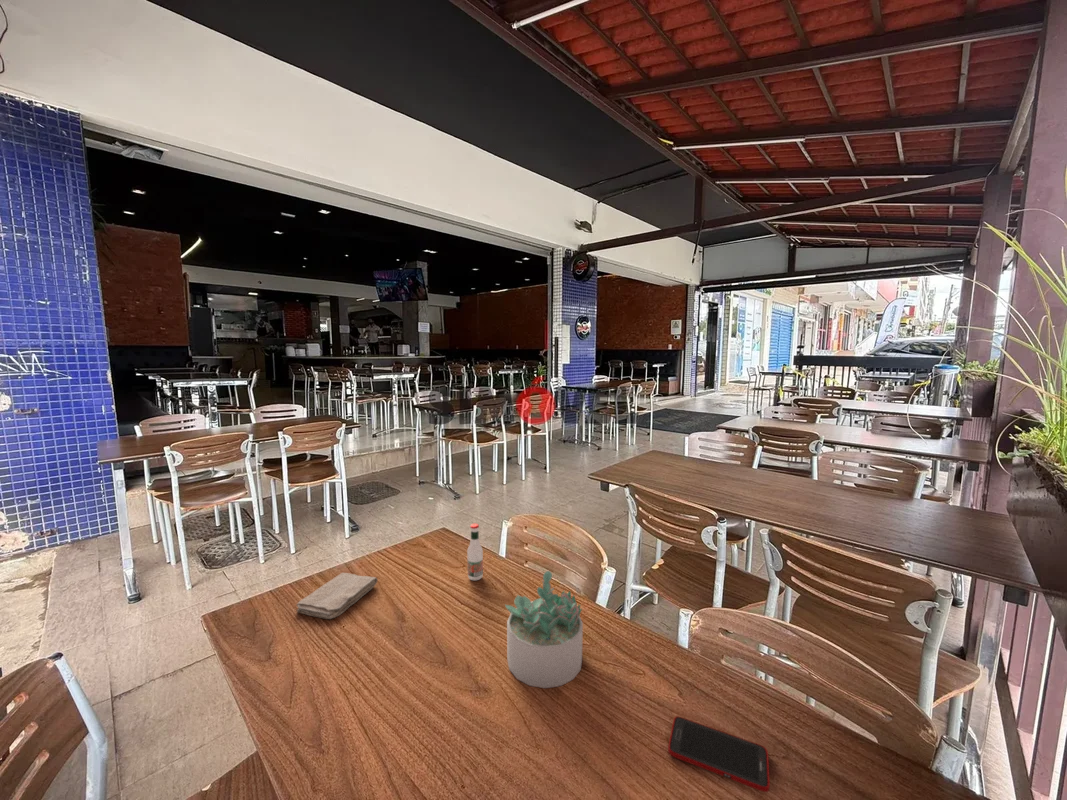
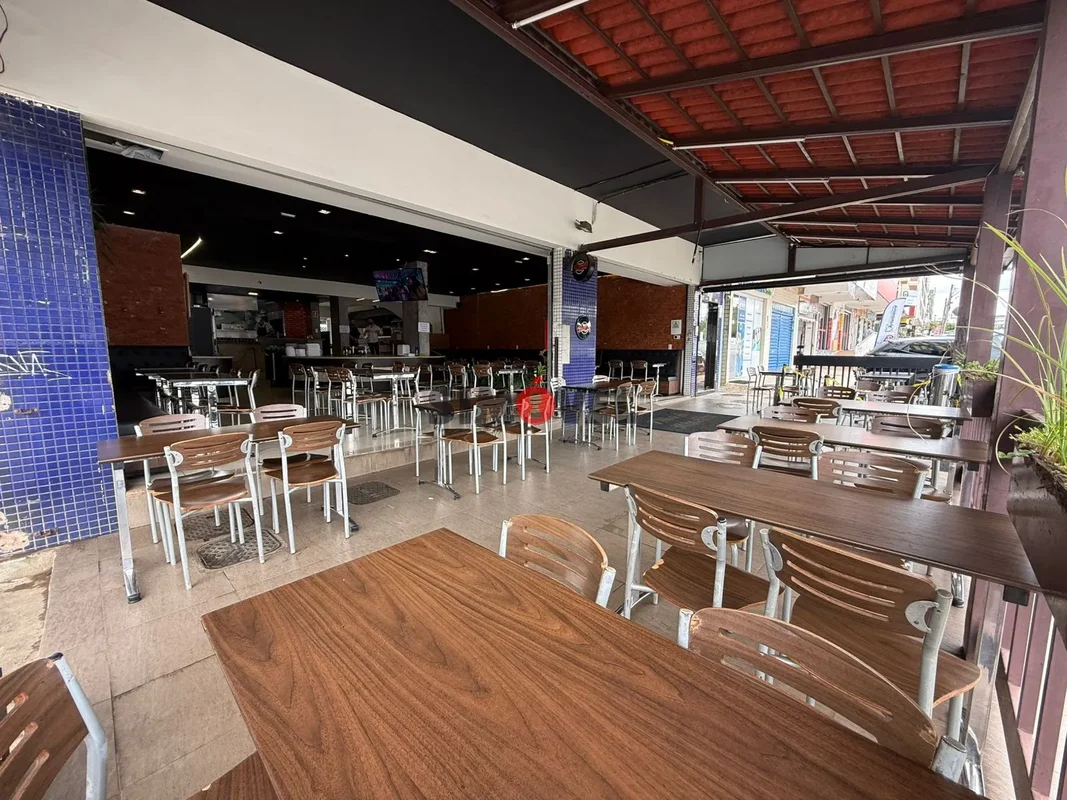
- tabasco sauce (475, 551)
- cell phone (717, 751)
- succulent plant (543, 614)
- washcloth (338, 593)
